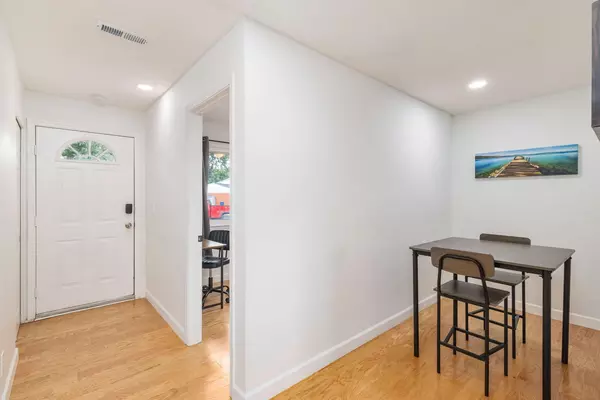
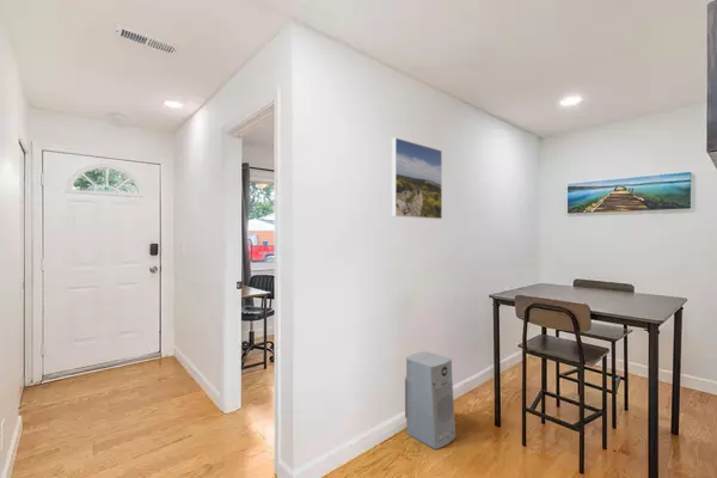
+ air purifier (429, 396)
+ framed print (418, 180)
